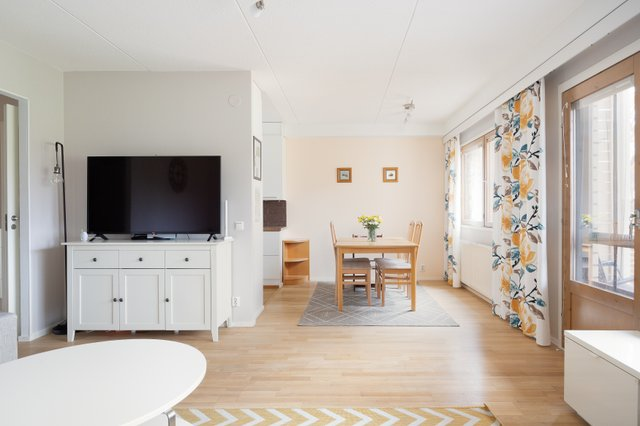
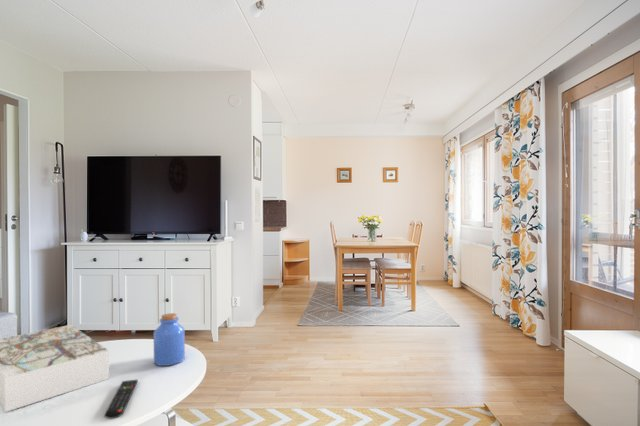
+ remote control (122, 397)
+ board game (44, 360)
+ jar (169, 337)
